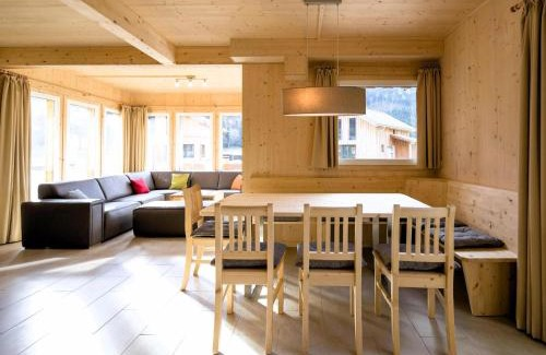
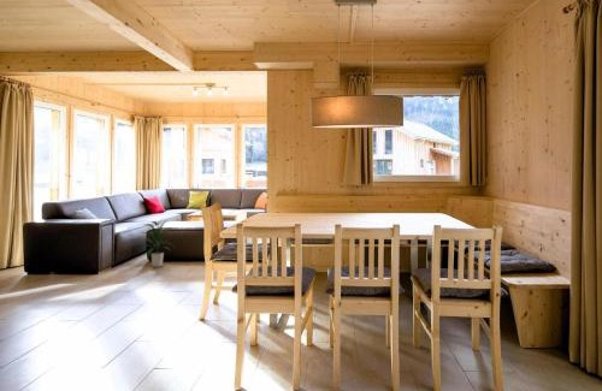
+ indoor plant (155, 242)
